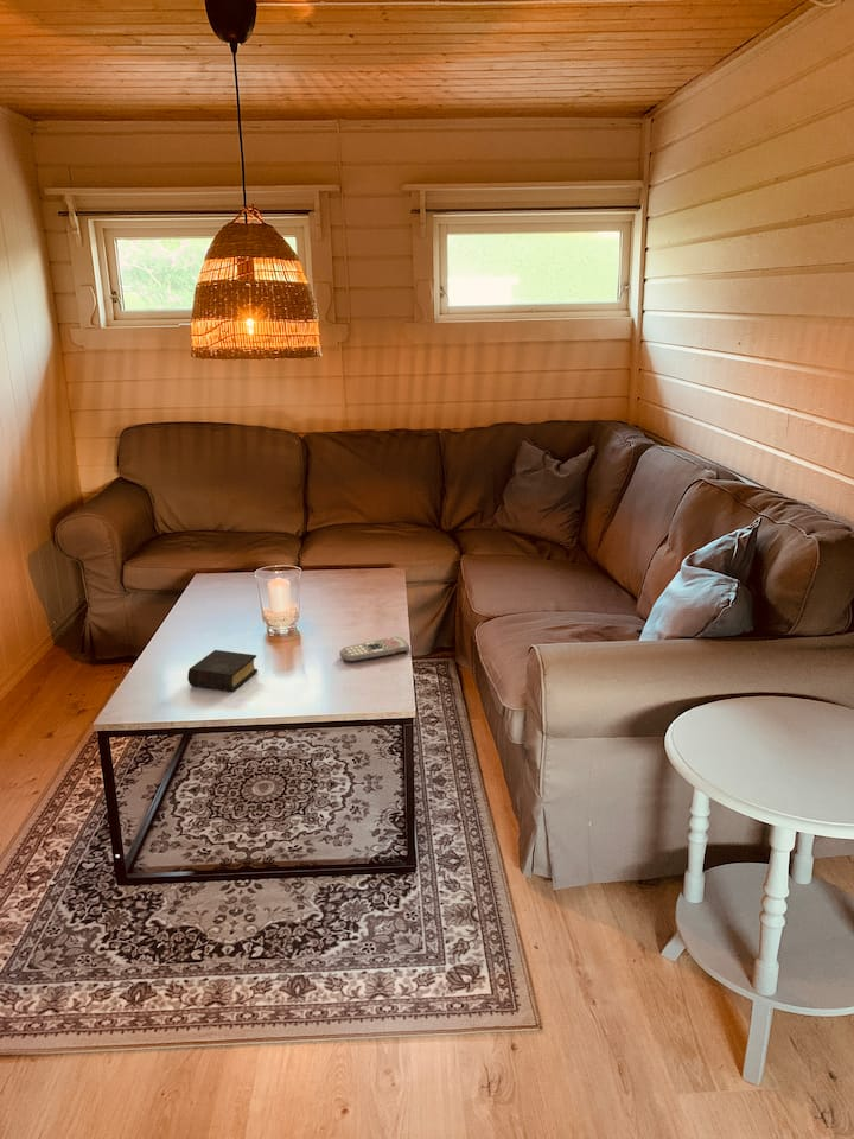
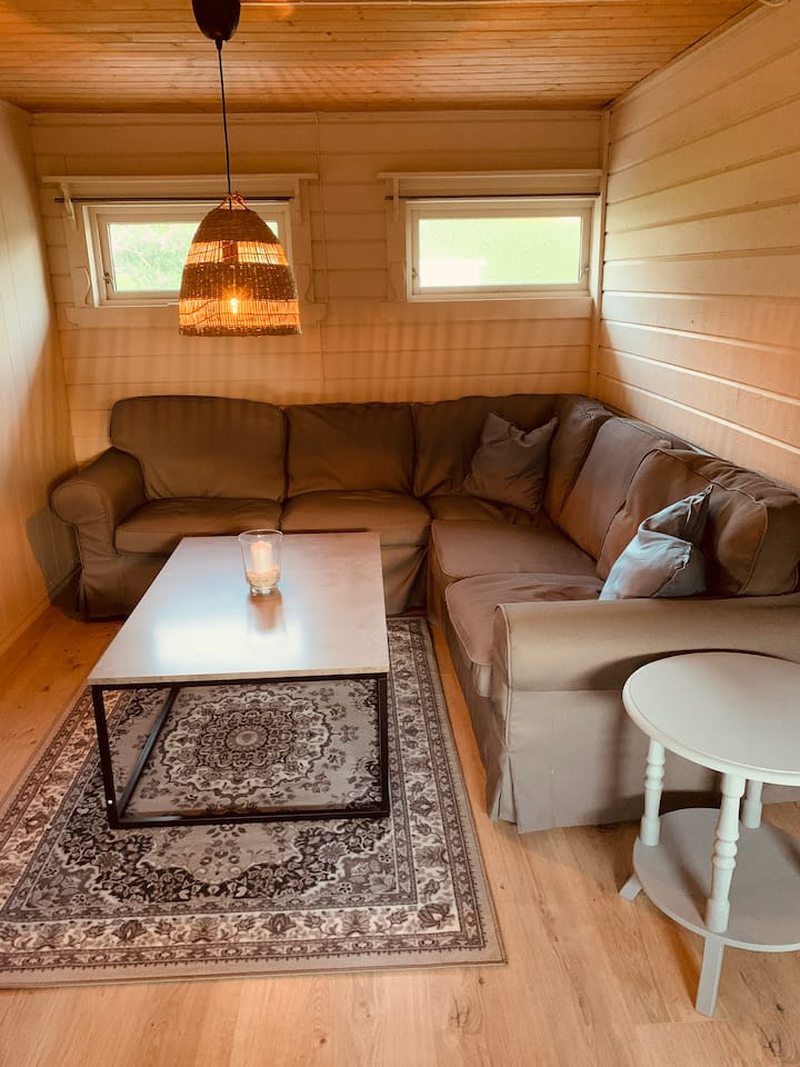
- book (222, 670)
- remote control (374, 649)
